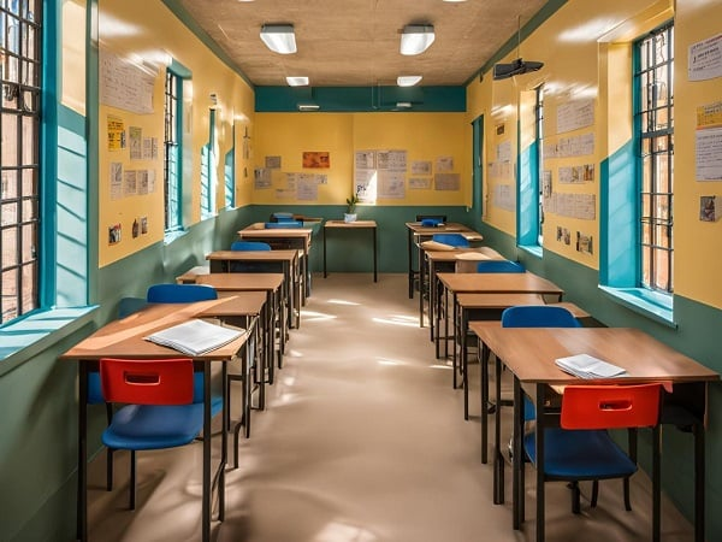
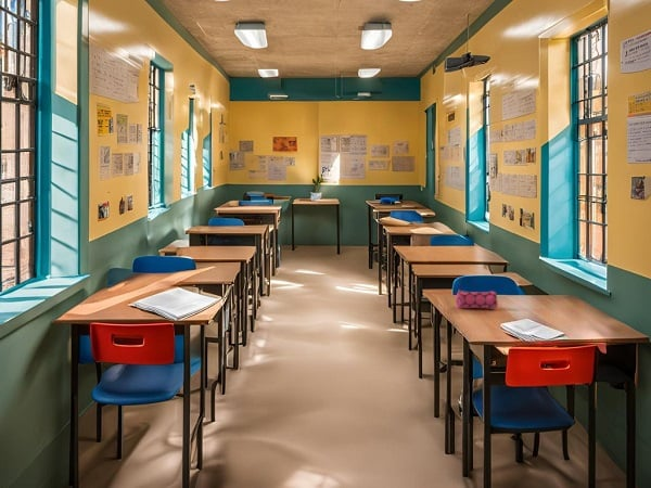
+ pencil case (476, 298)
